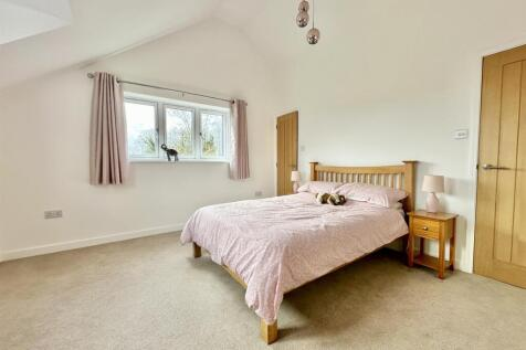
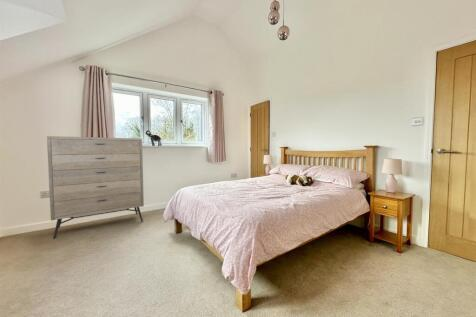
+ dresser (100, 181)
